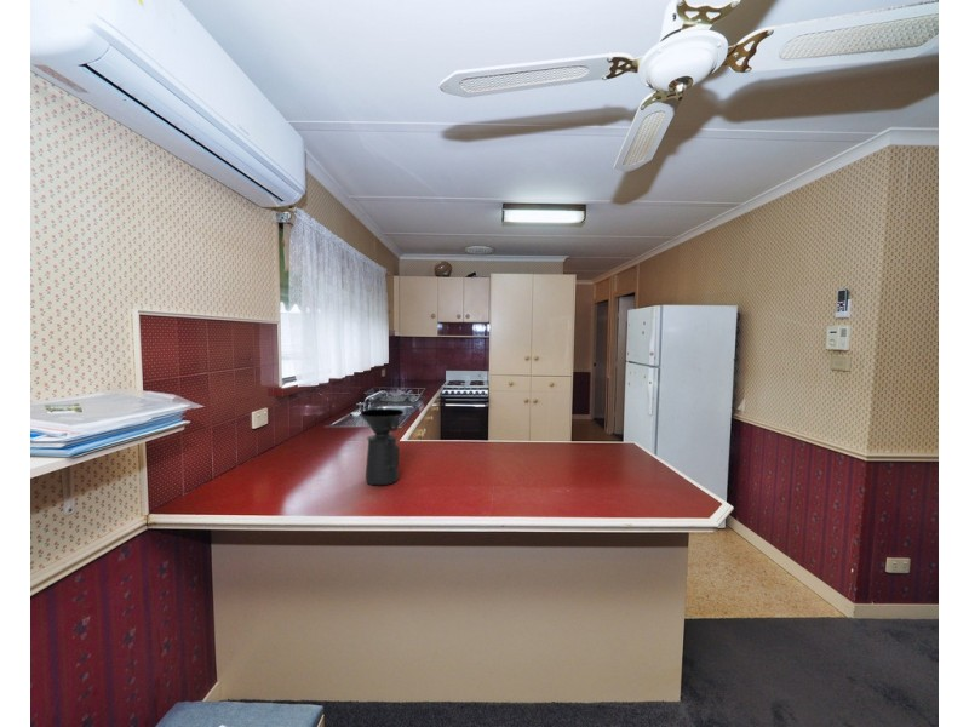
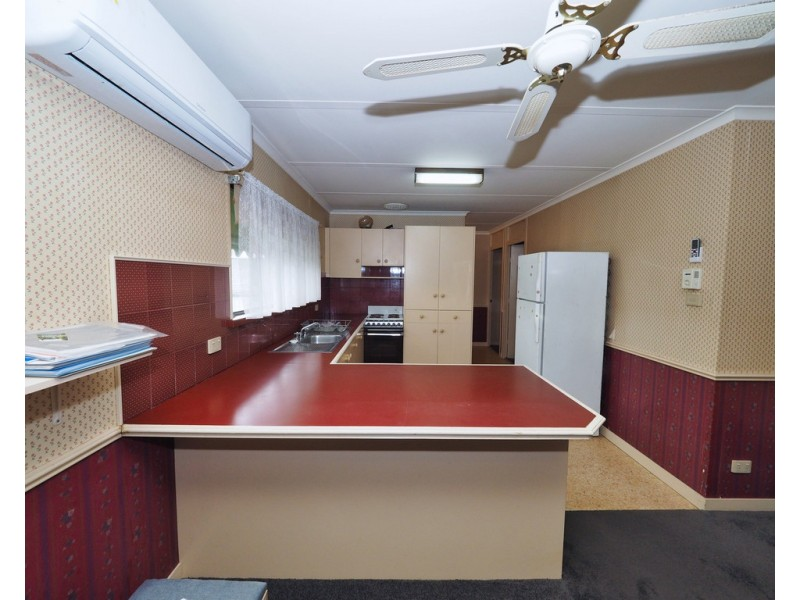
- coffee maker (382, 446)
